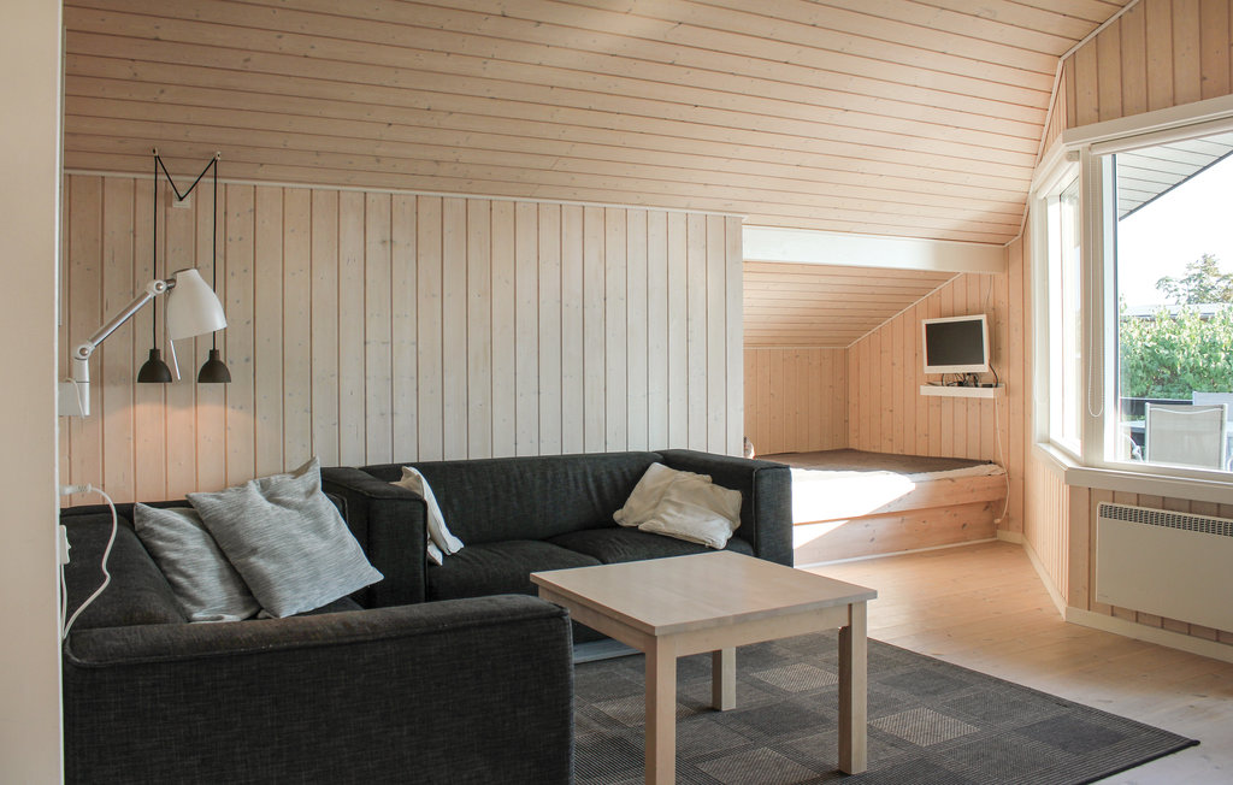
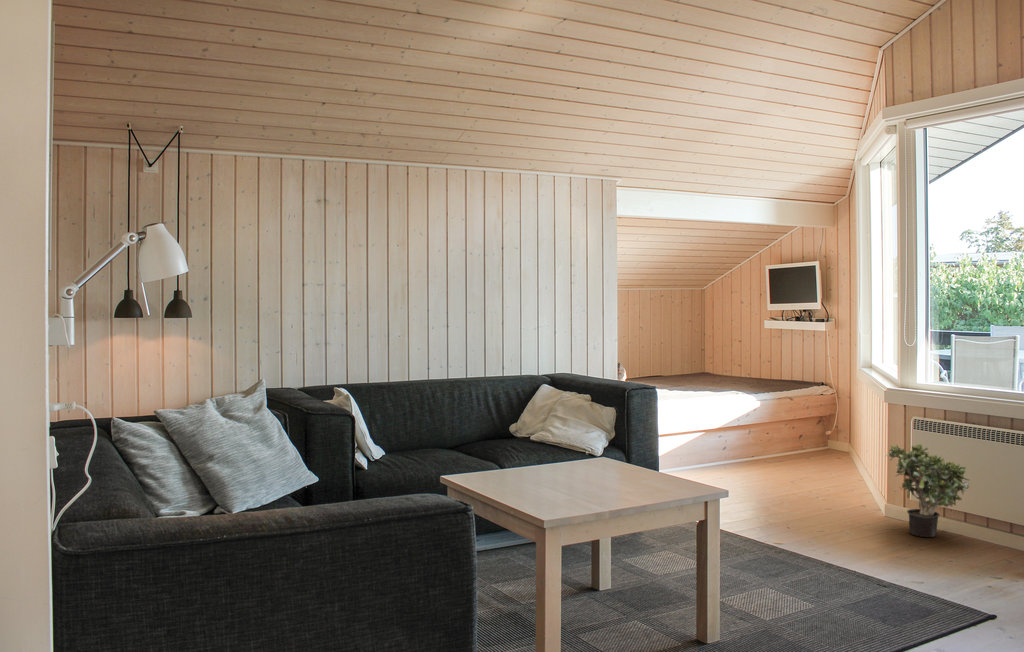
+ potted plant (921, 490)
